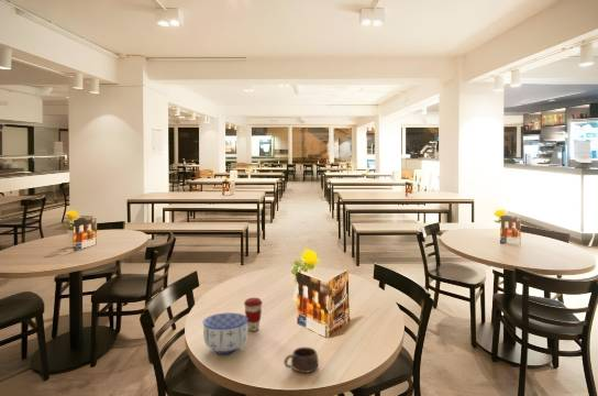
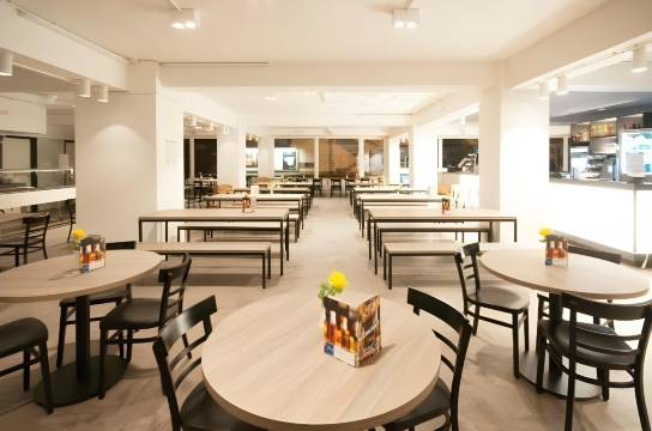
- bowl (225, 334)
- cup (300, 360)
- coffee cup (253, 314)
